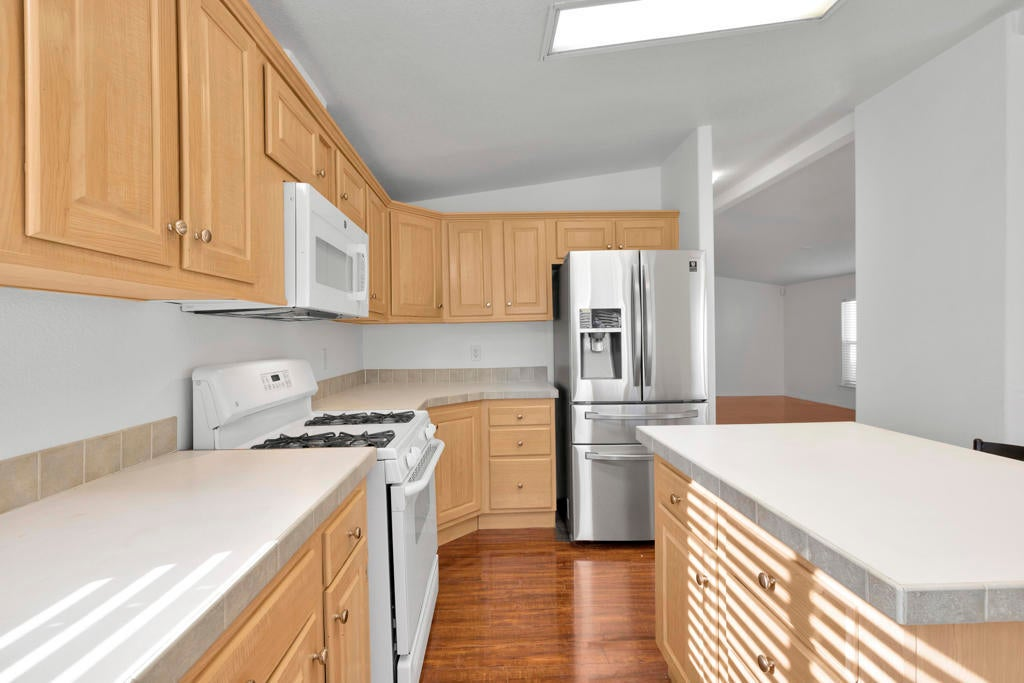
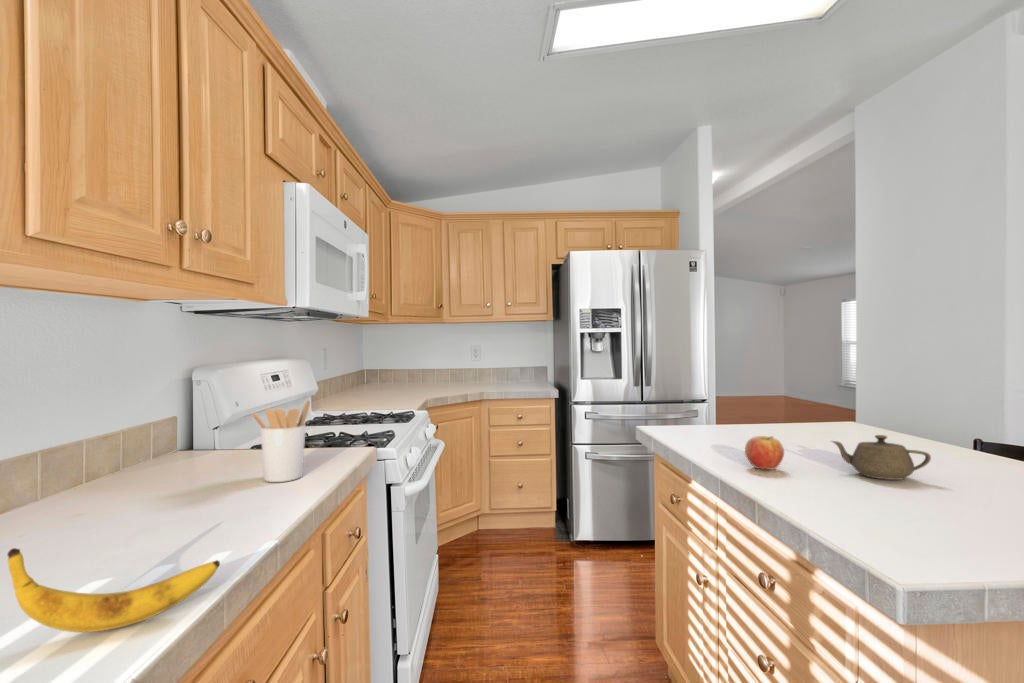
+ utensil holder (283, 440)
+ teapot (878, 455)
+ fruit (764, 451)
+ banana (124, 591)
